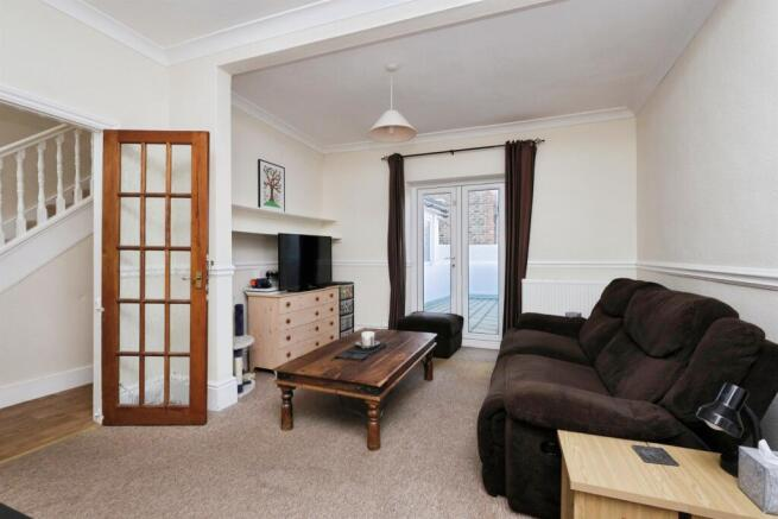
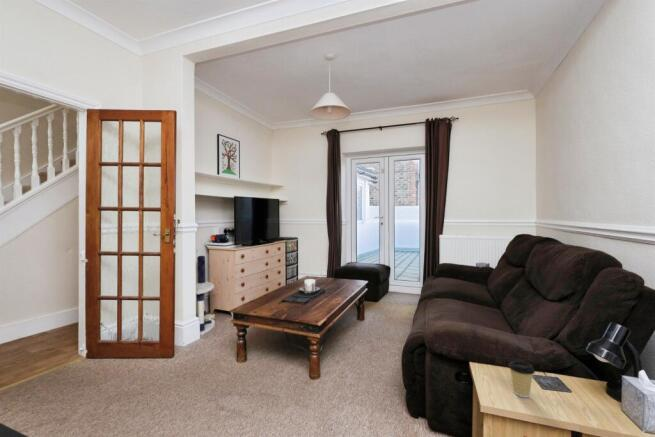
+ coffee cup (521, 378)
